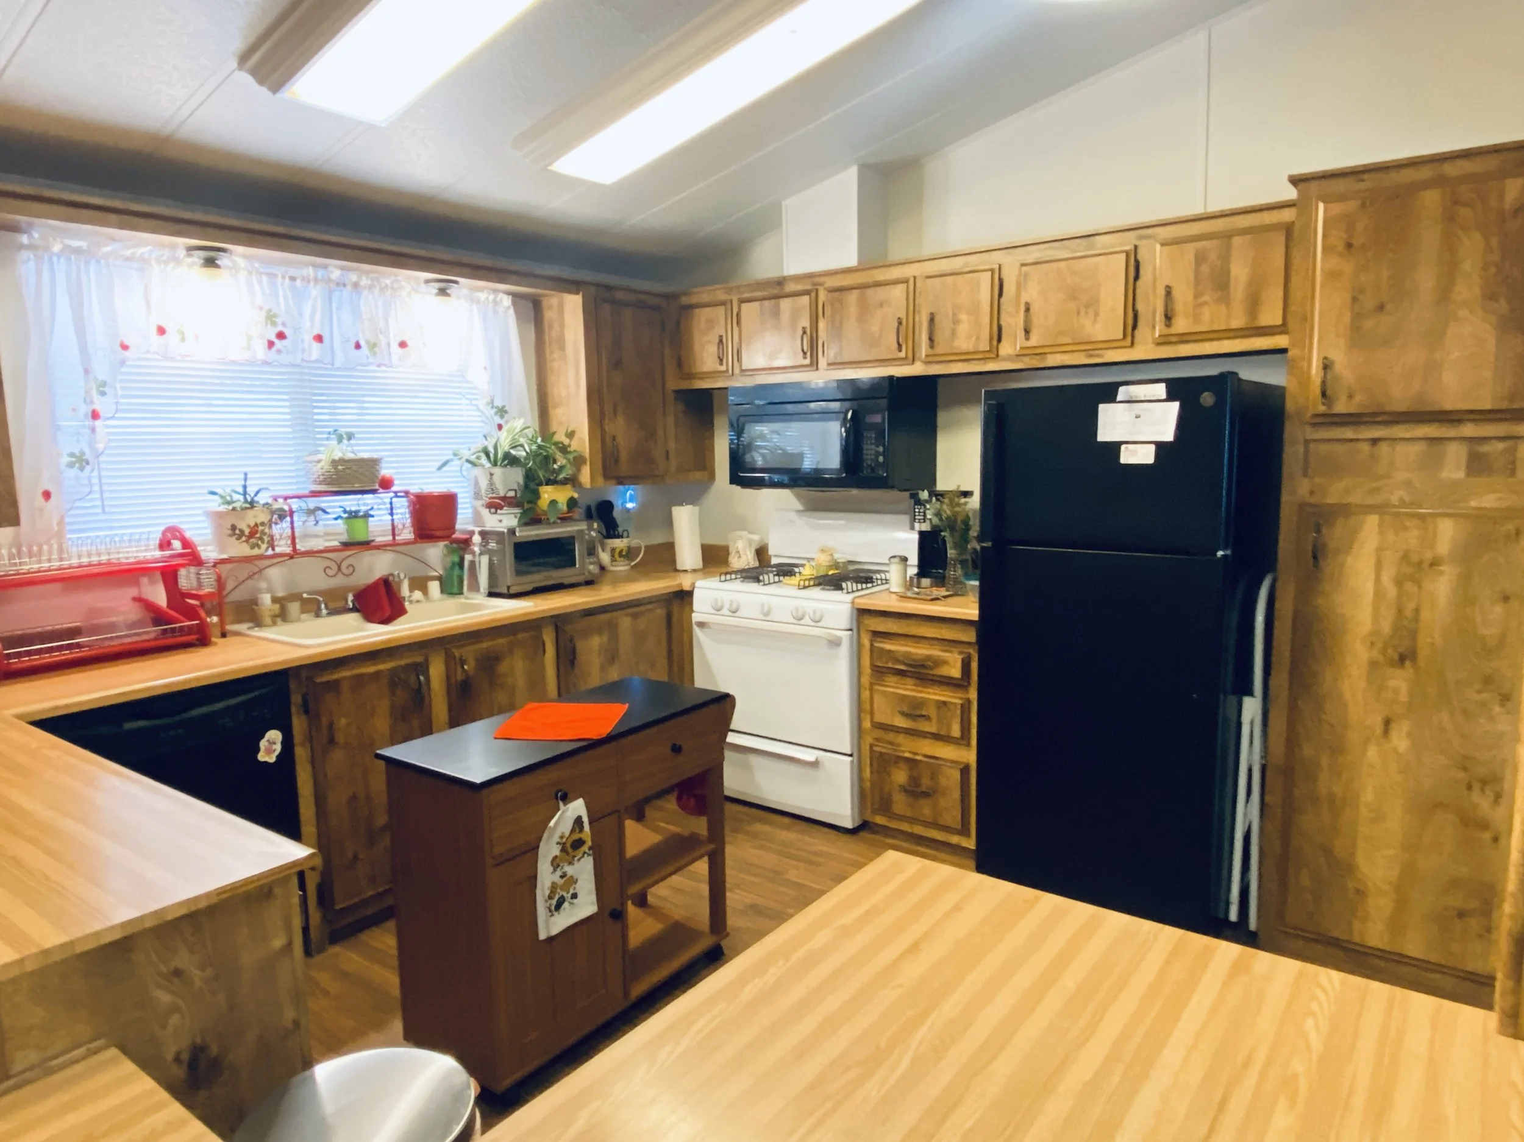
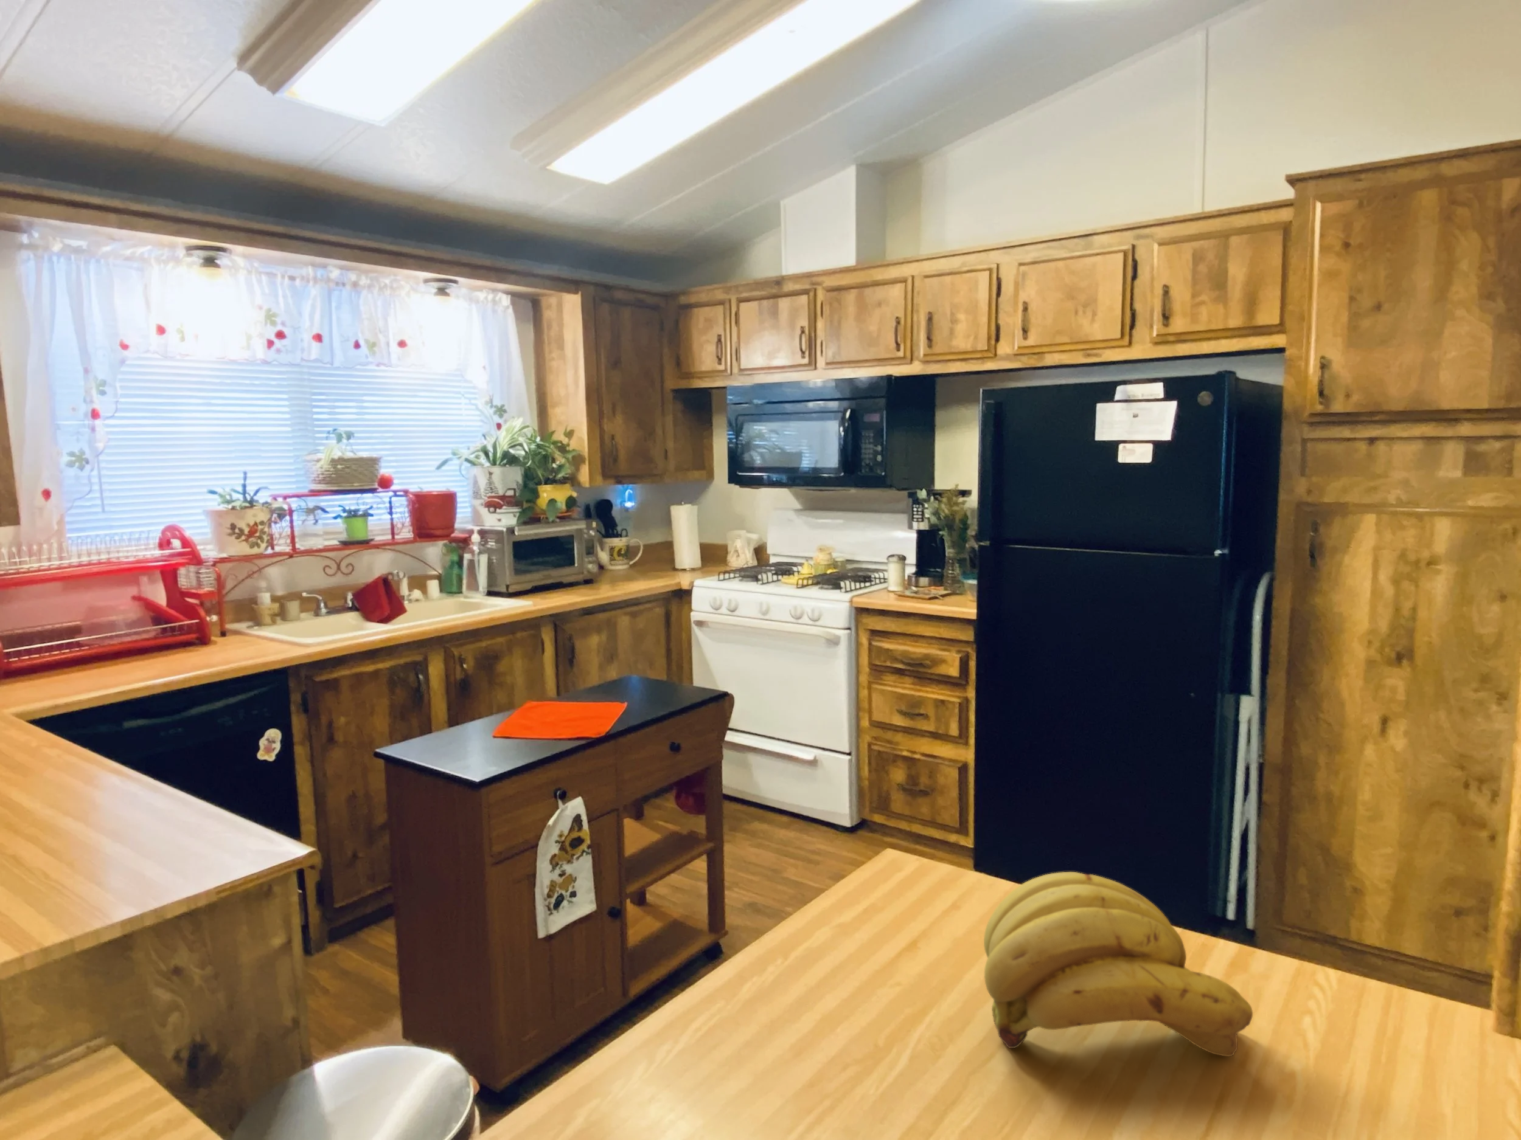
+ banana bunch (1113, 969)
